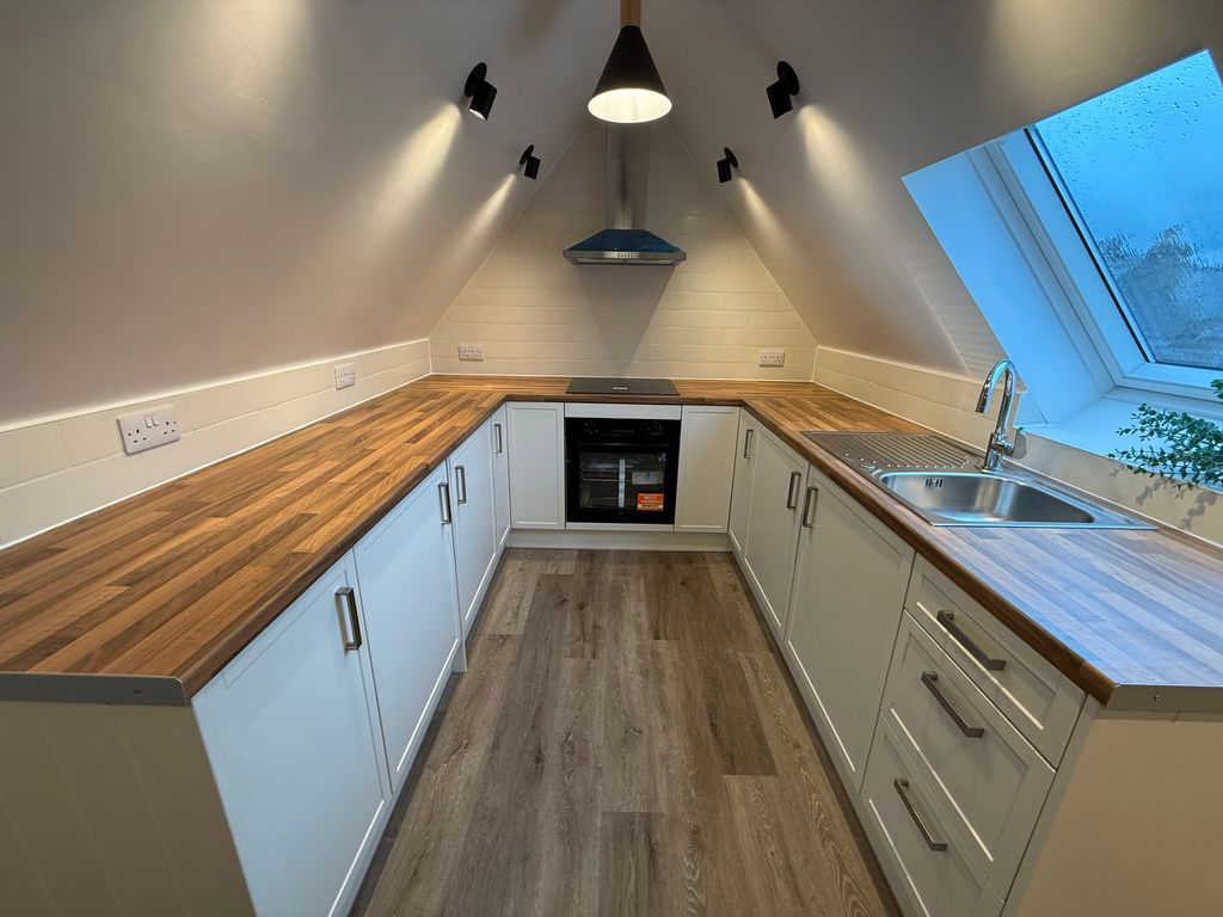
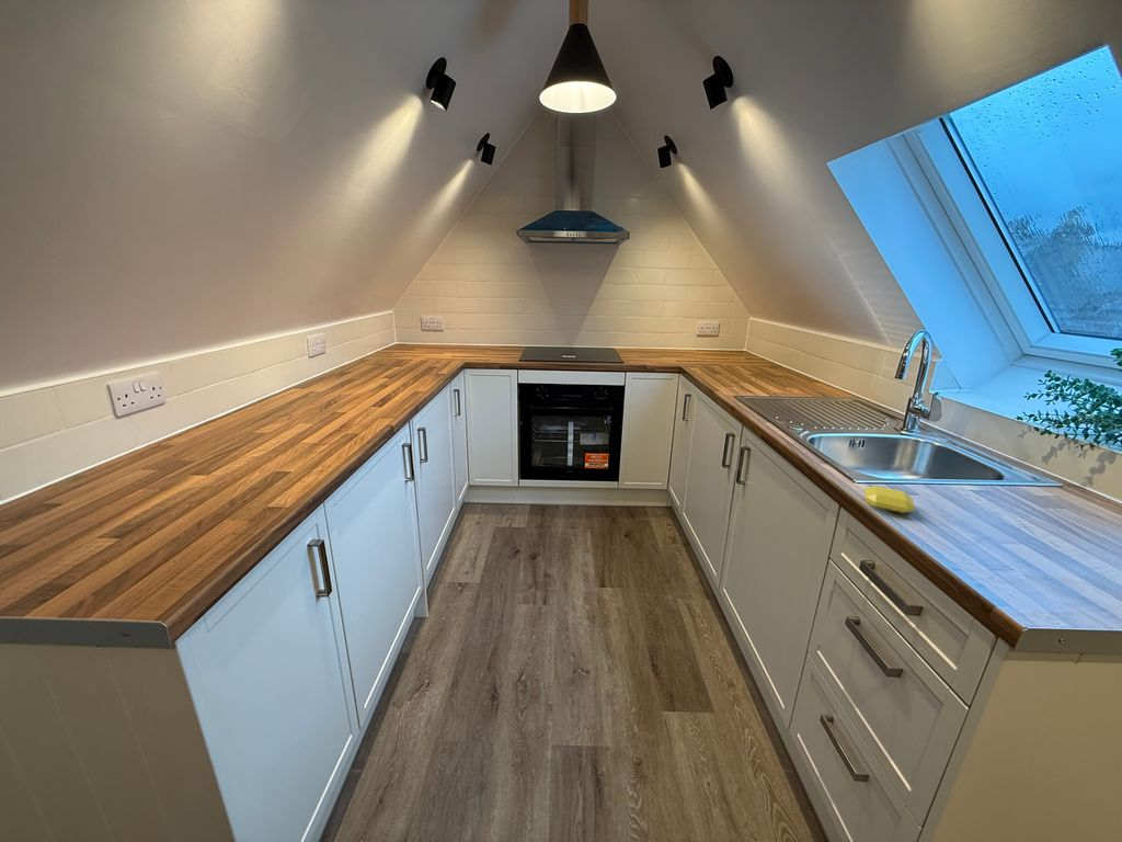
+ soap bar (889, 499)
